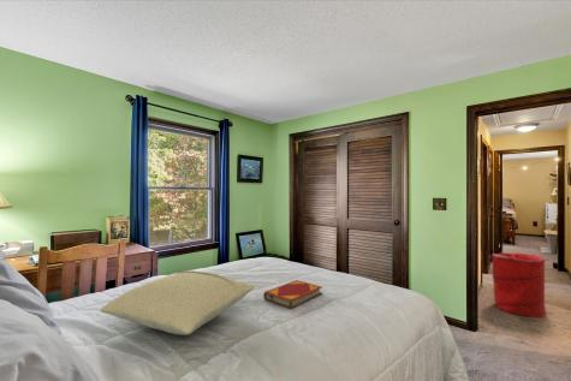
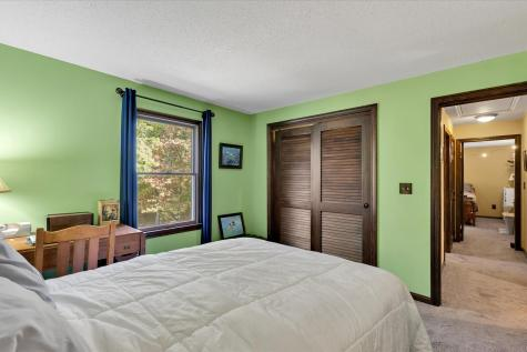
- laundry hamper (517, 280)
- pillow (184, 297)
- hardback book (293, 292)
